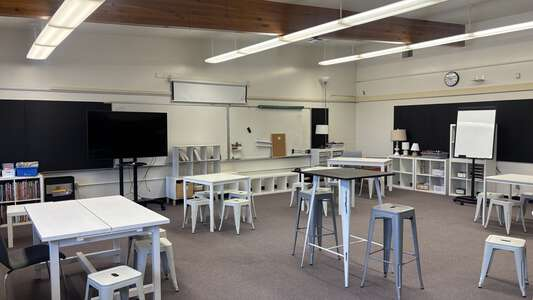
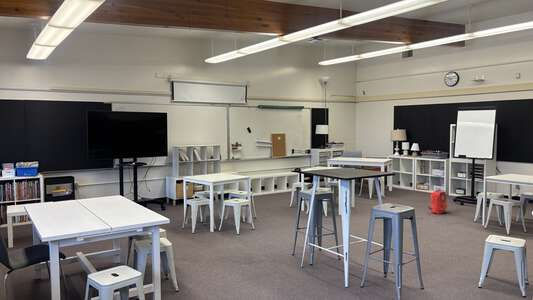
+ backpack (436, 200)
